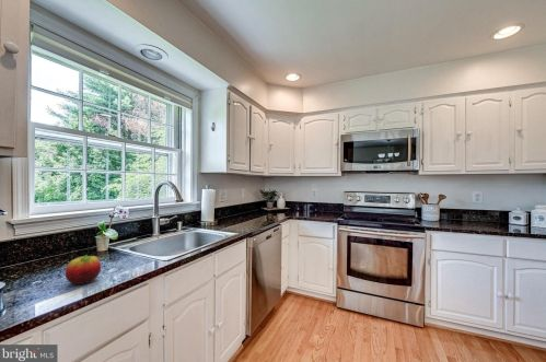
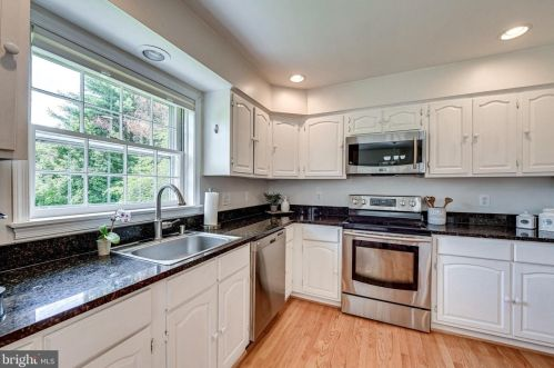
- fruit (83, 268)
